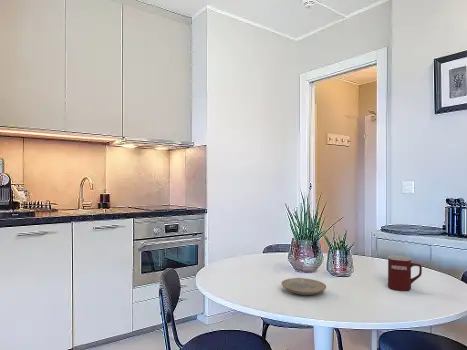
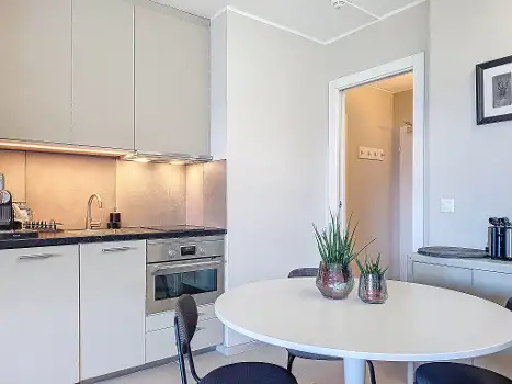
- plate (303, 287)
- mug (404, 273)
